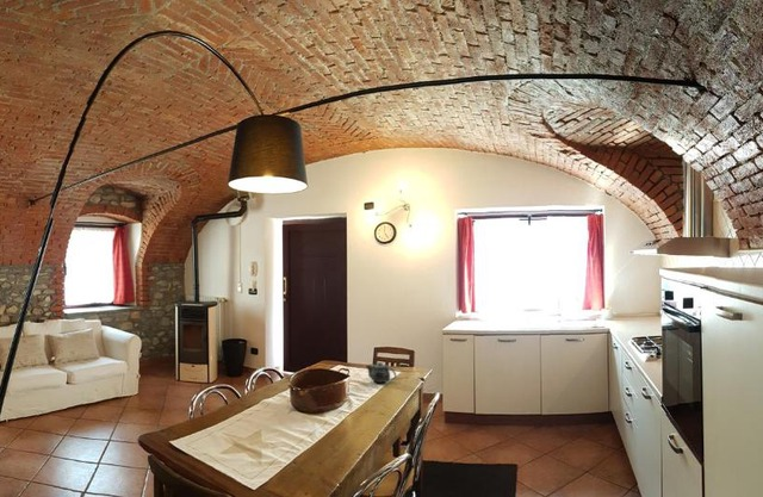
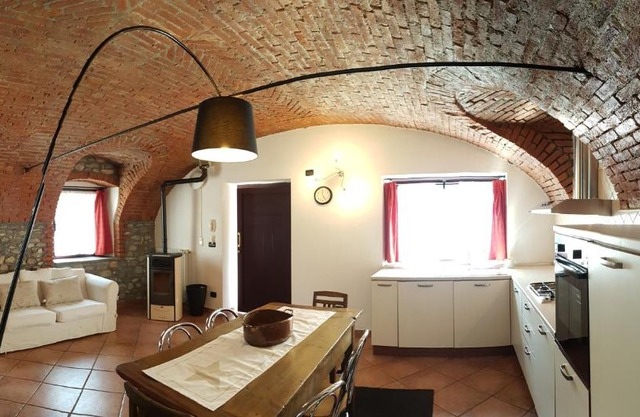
- chinaware (380, 372)
